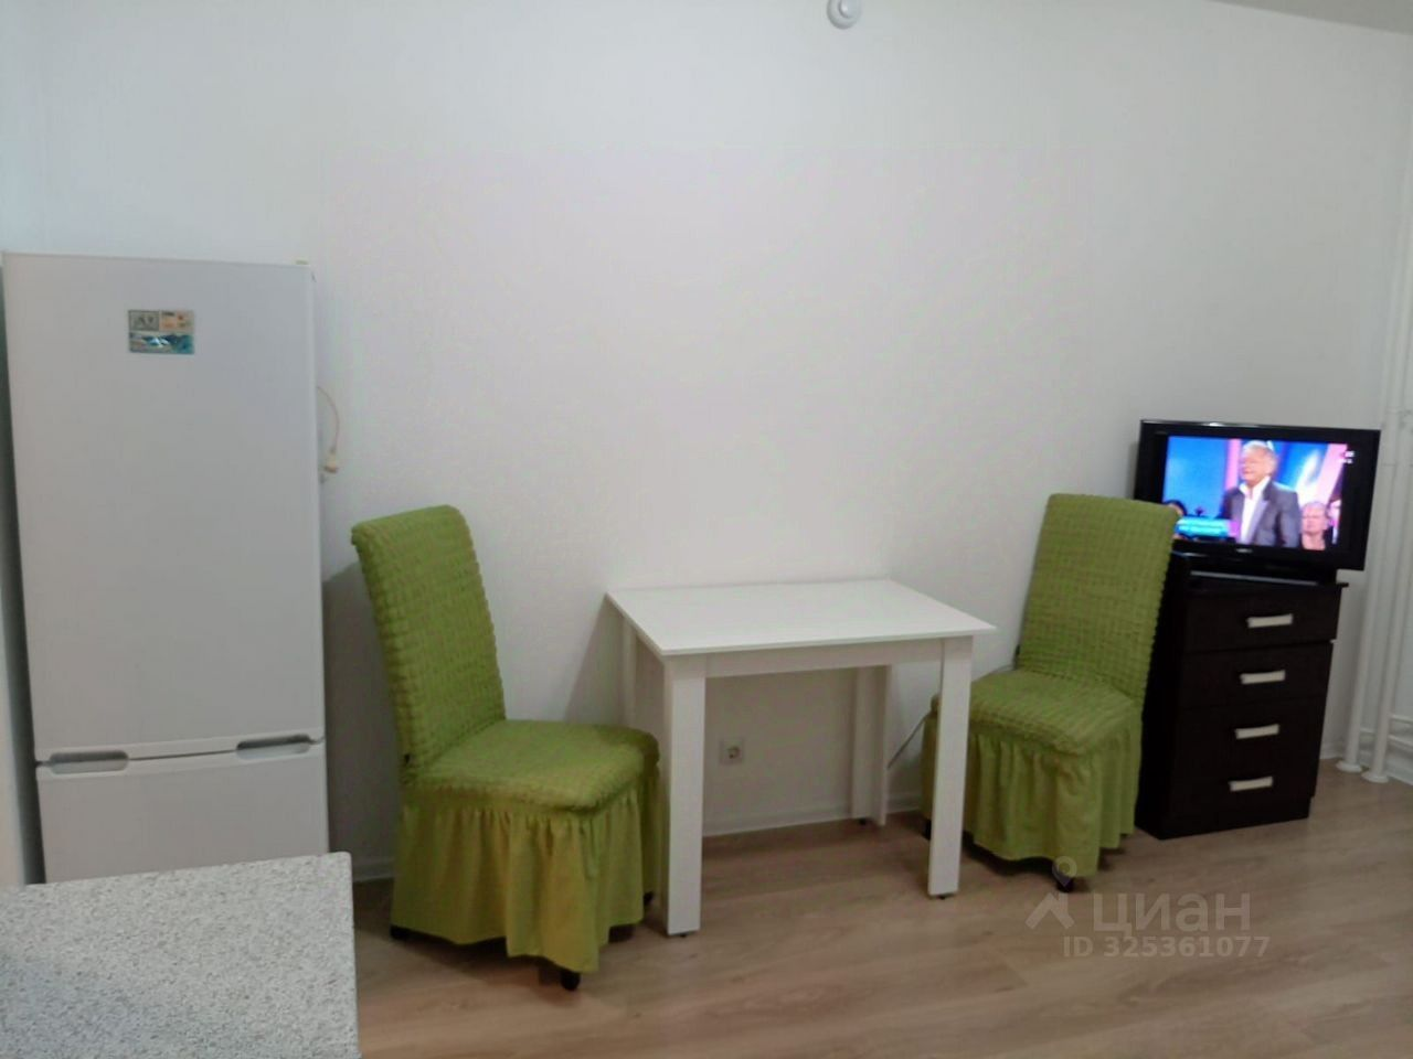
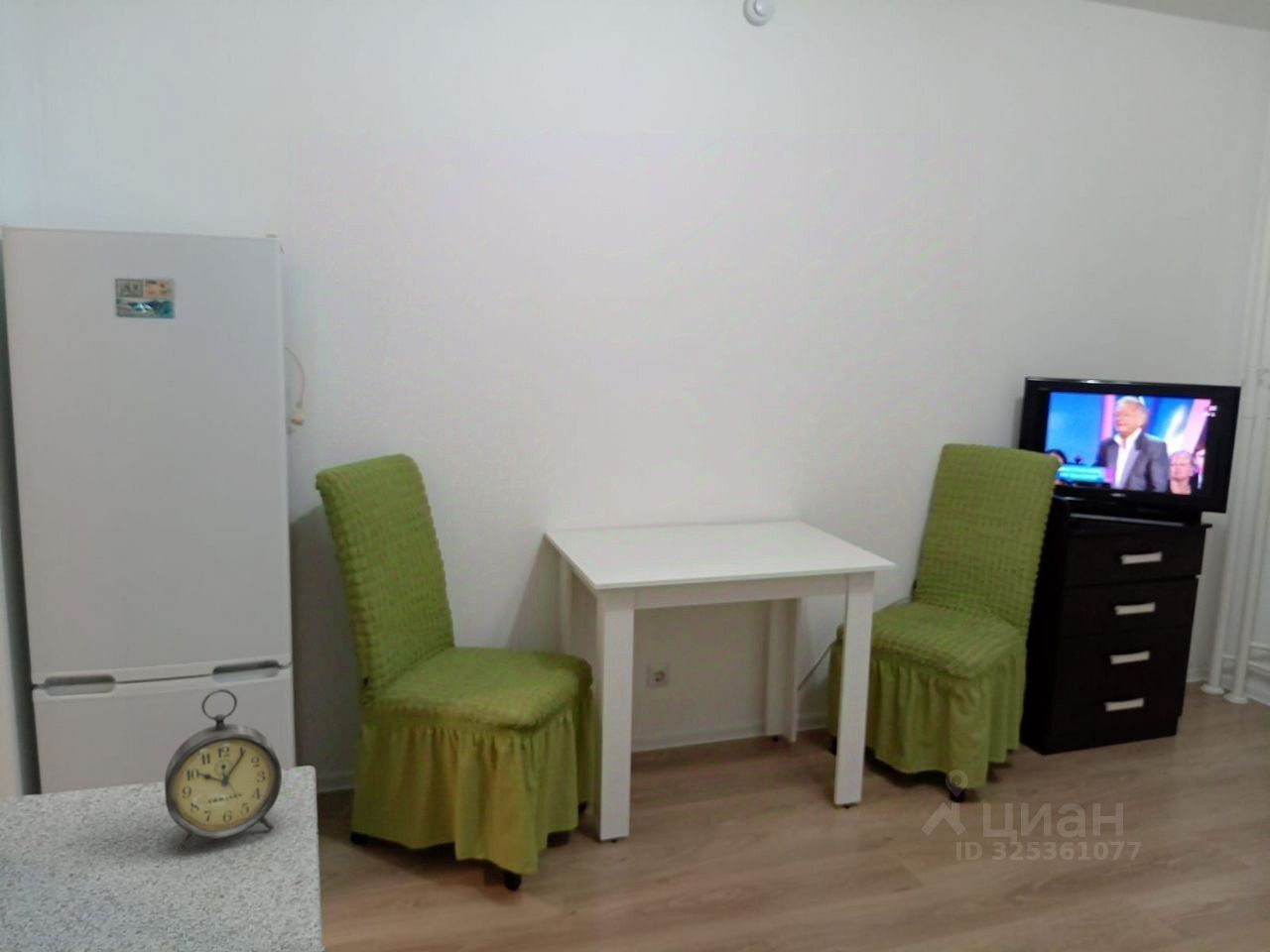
+ alarm clock (222, 763)
